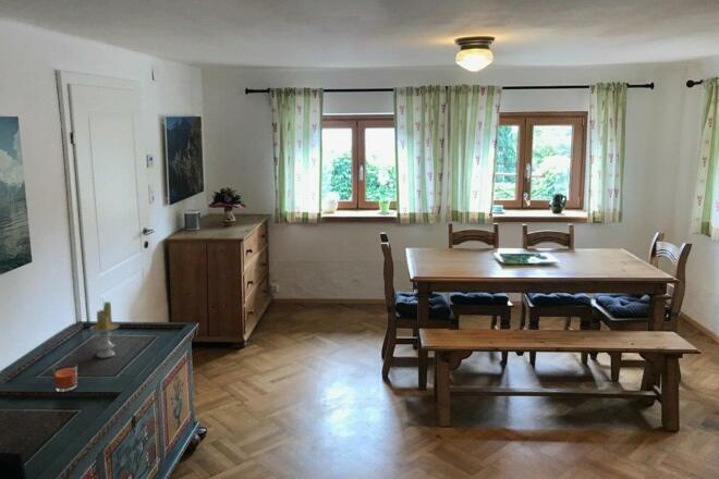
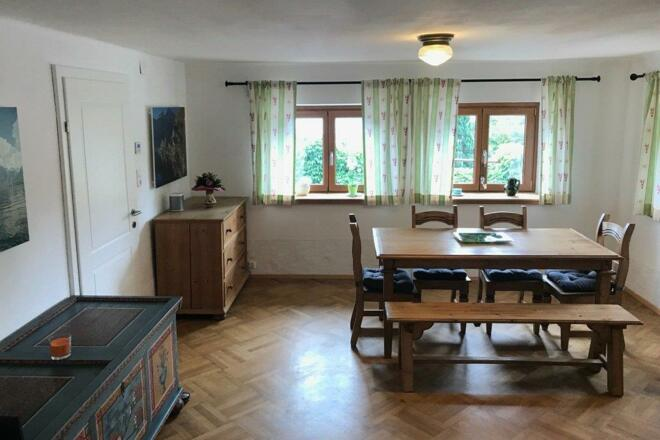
- candle (105, 329)
